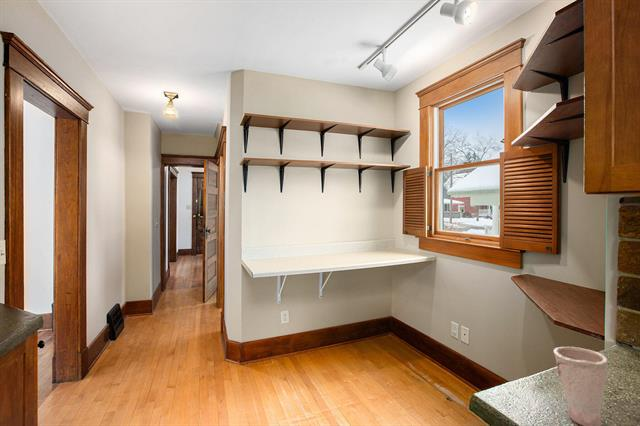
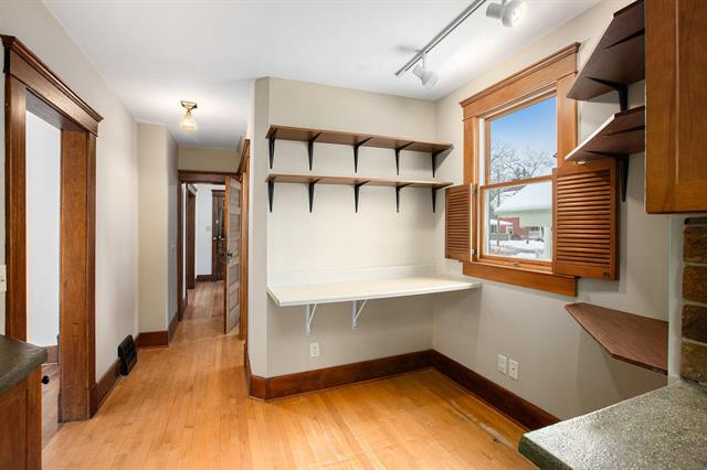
- cup (578, 384)
